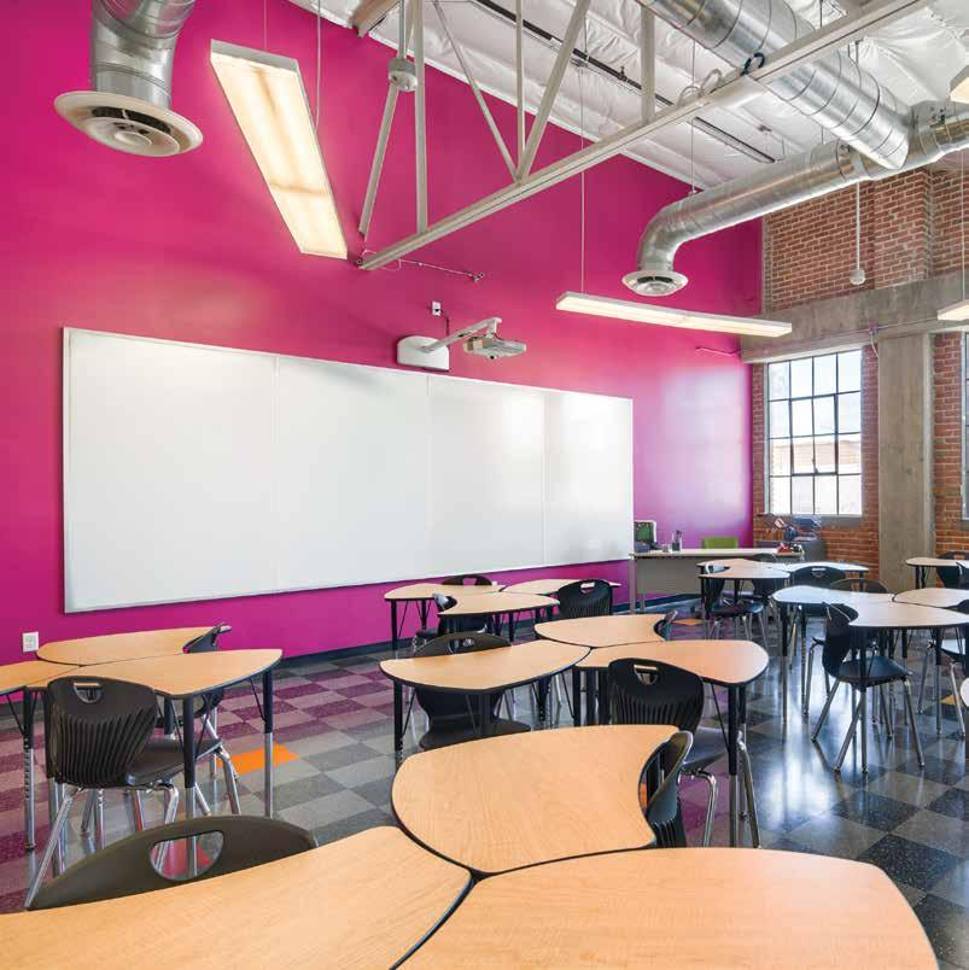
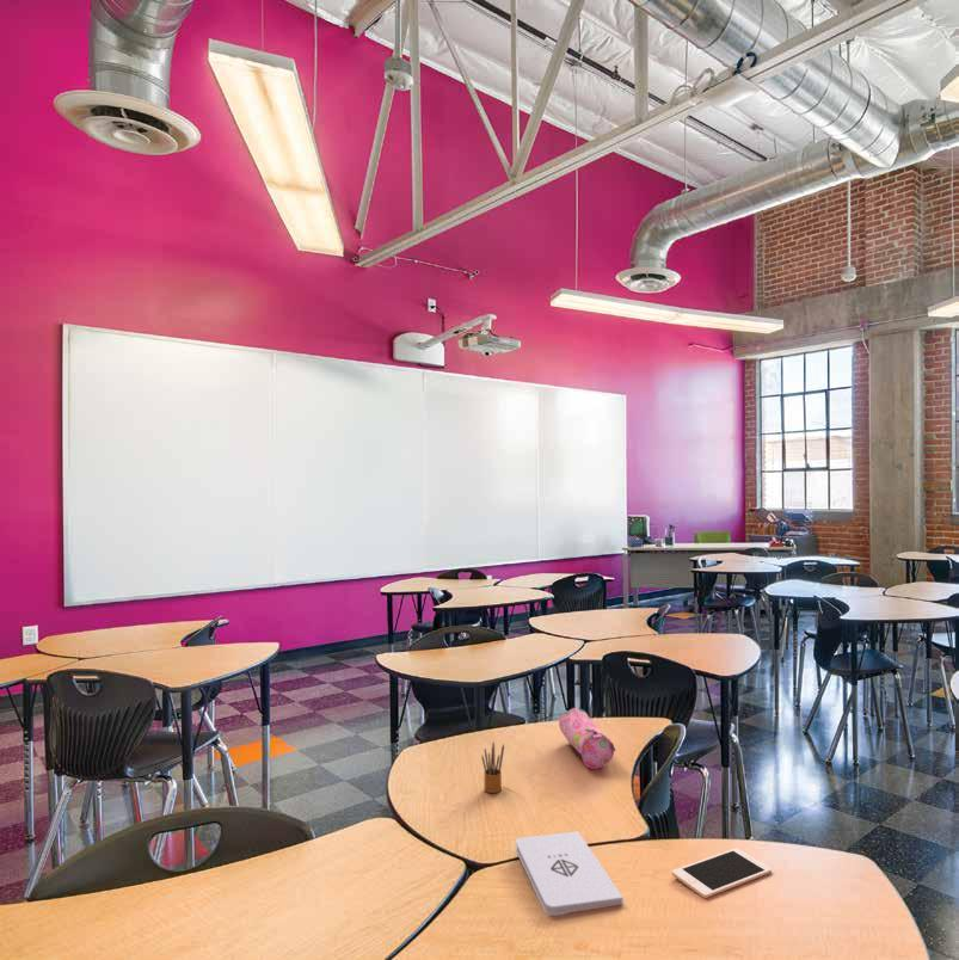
+ pencil box (493, 768)
+ cell phone (721, 872)
+ pencil case (585, 736)
+ notepad (564, 869)
